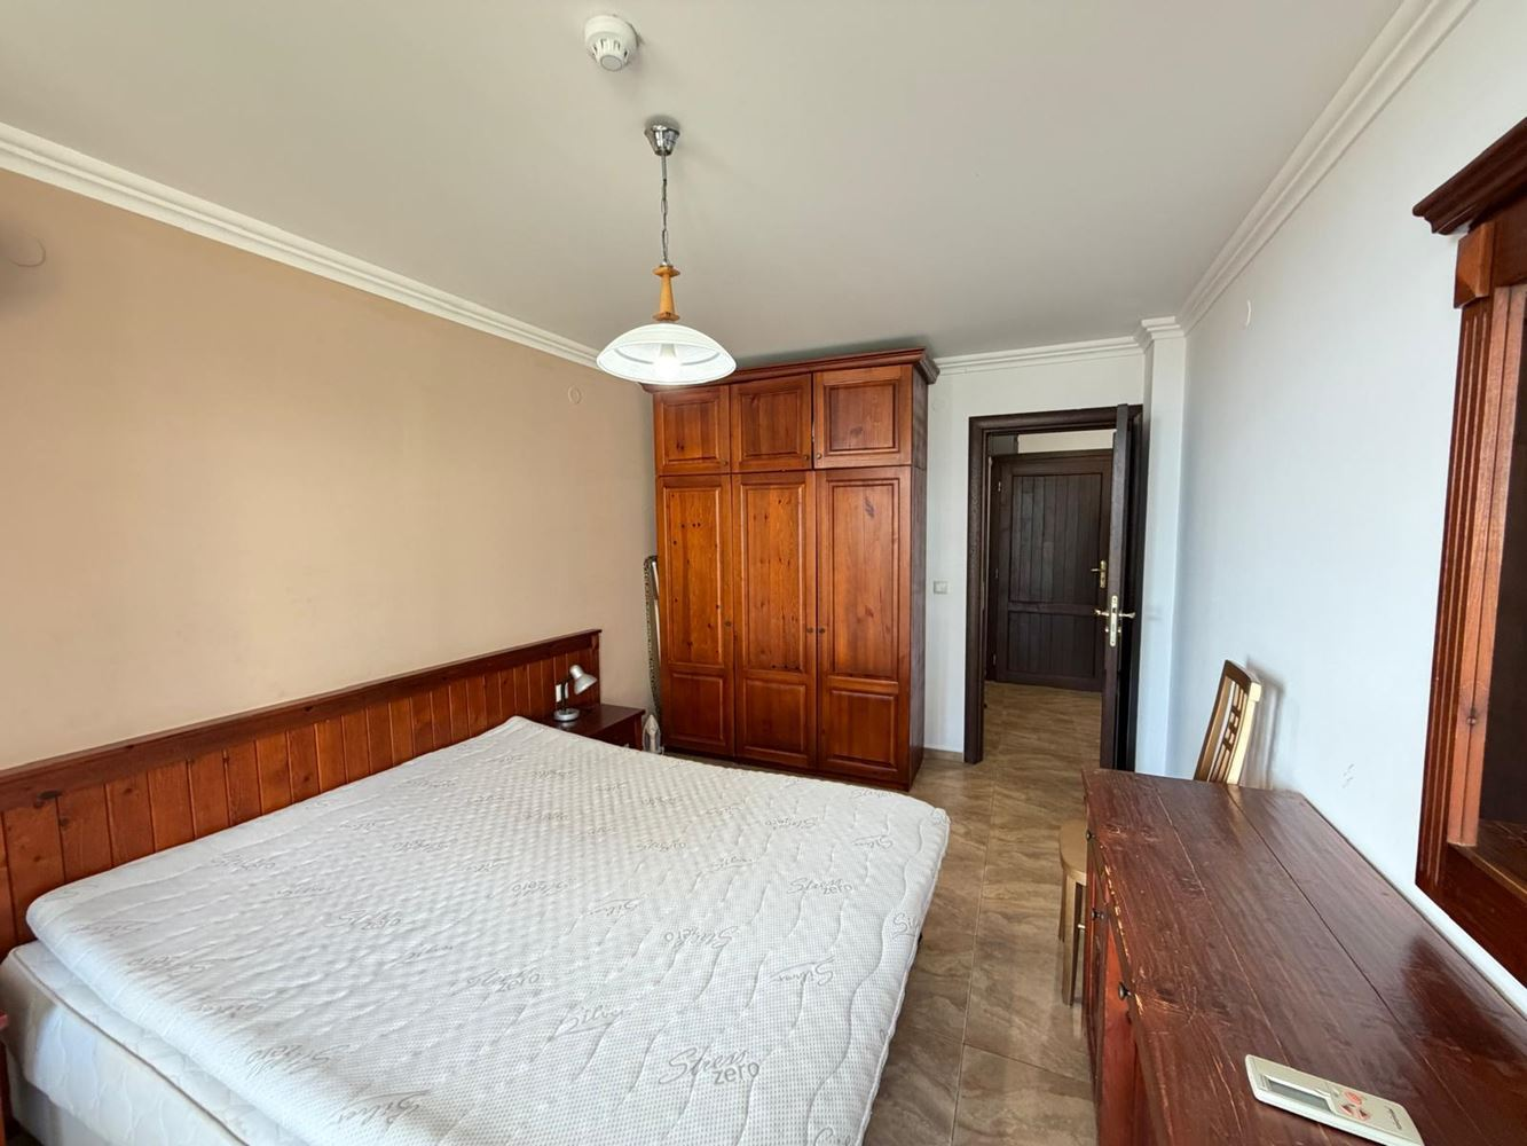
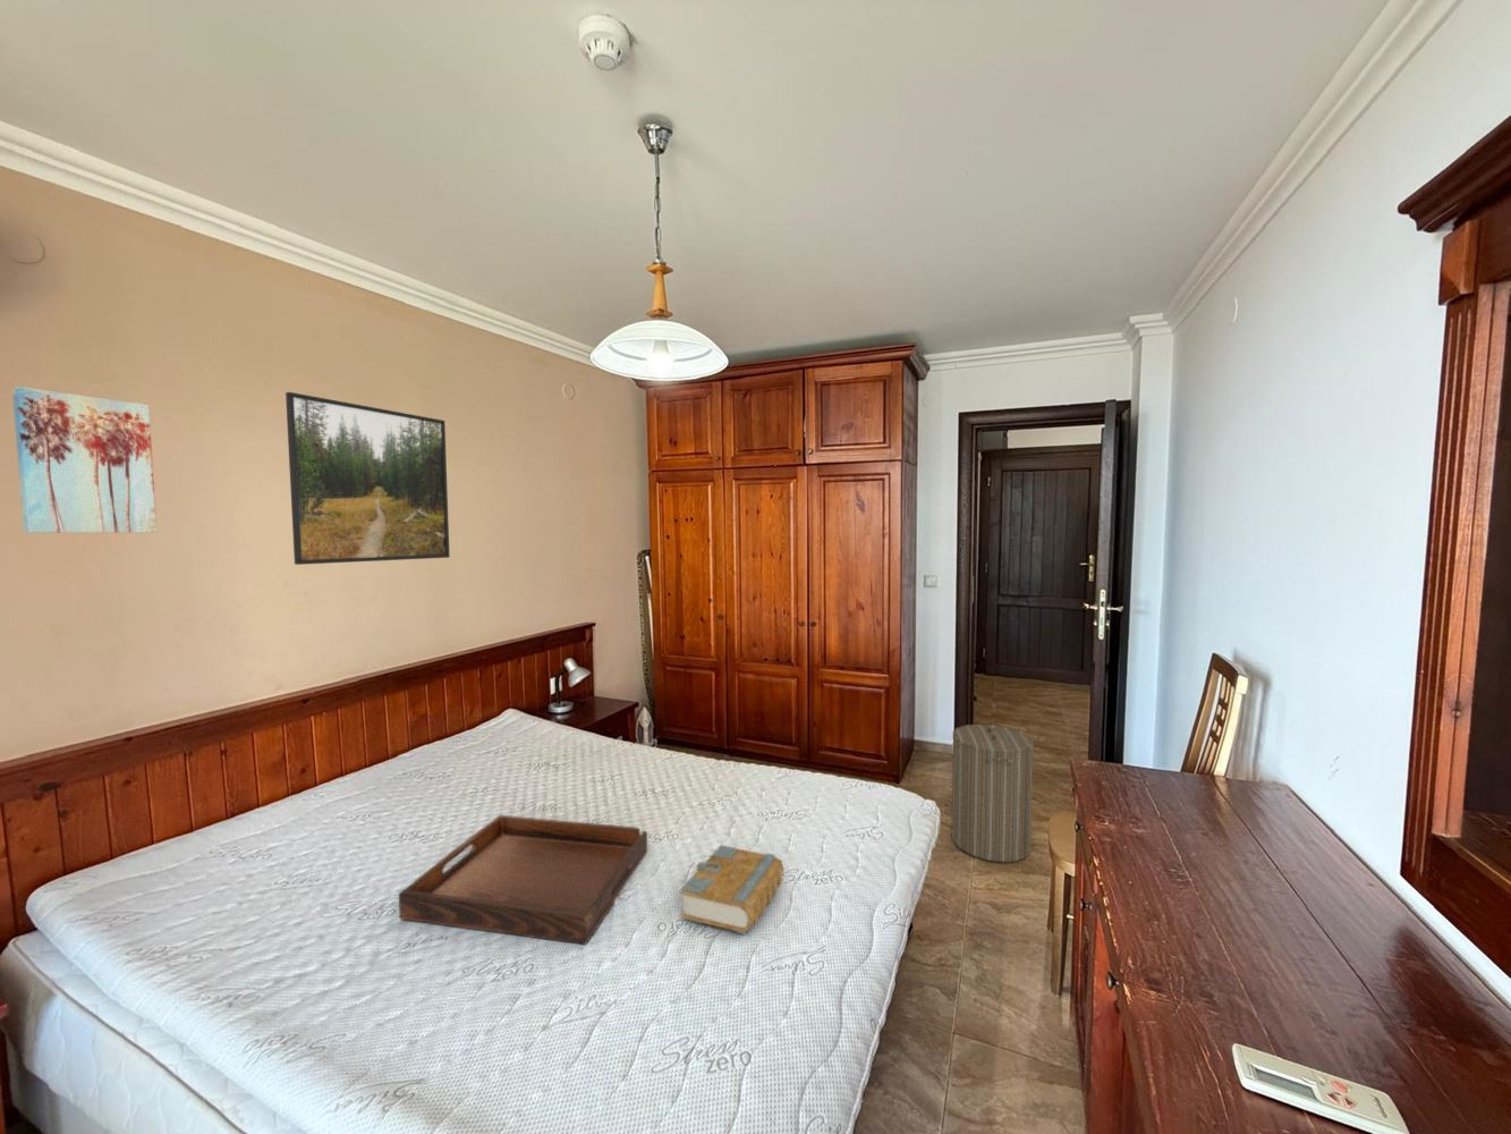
+ laundry hamper (991, 780)
+ serving tray (536, 868)
+ book (733, 885)
+ wall art (89, 465)
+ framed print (377, 485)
